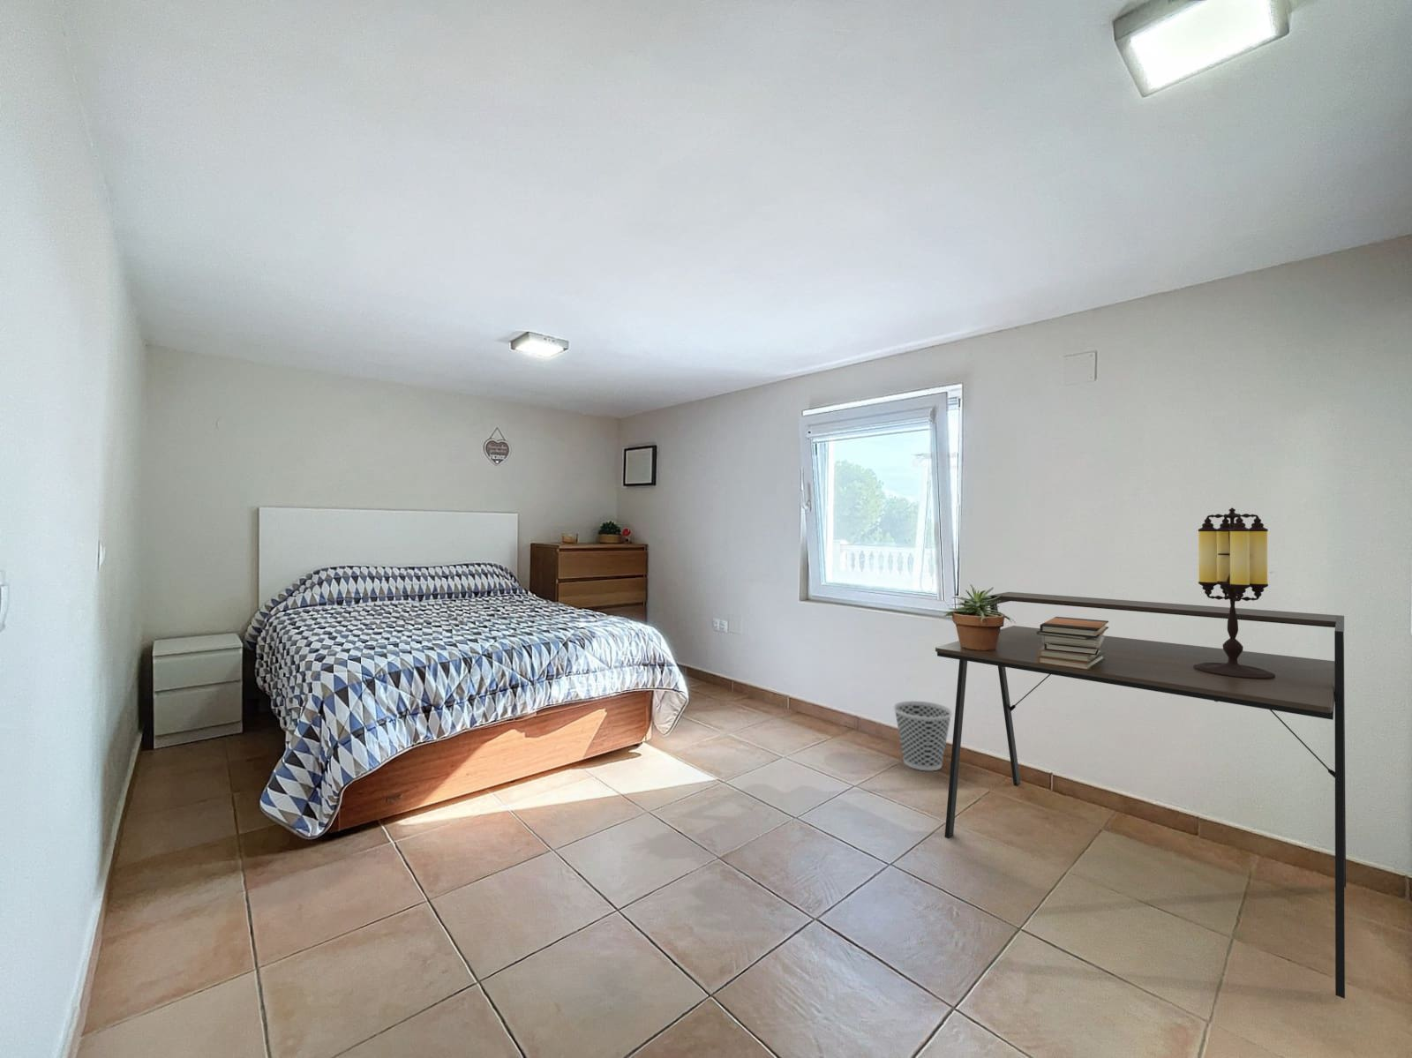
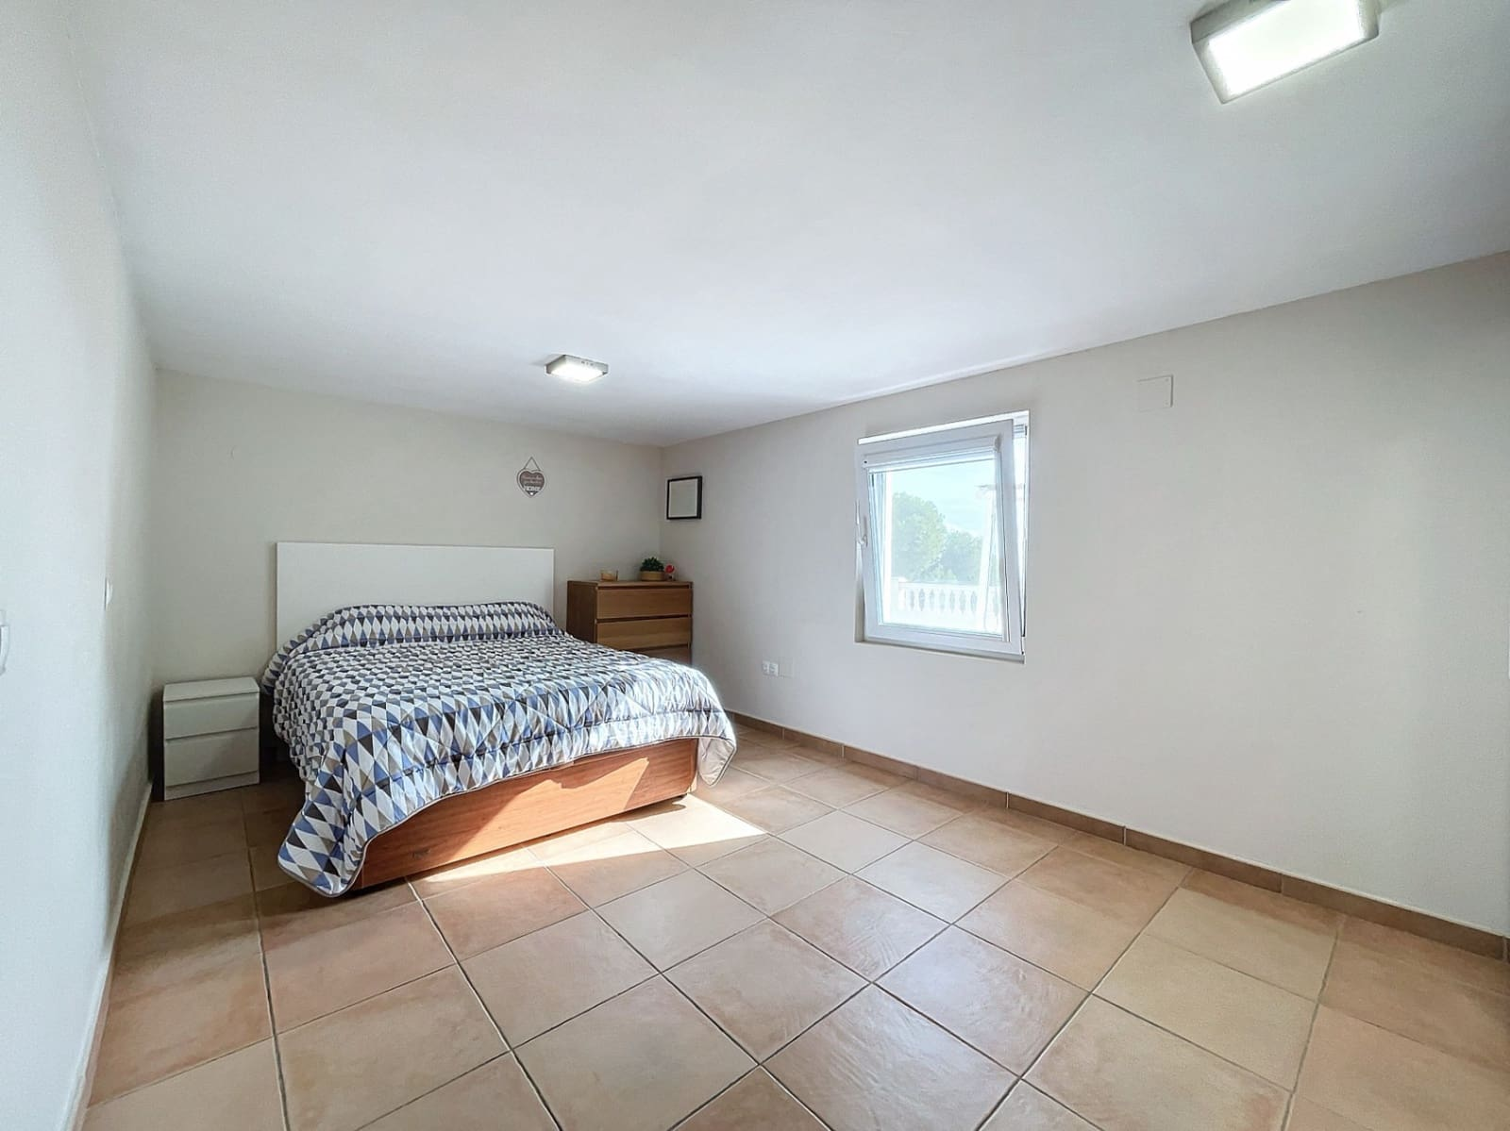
- book stack (1073, 640)
- potted plant (980, 616)
- table lamp (1232, 589)
- desk (1134, 688)
- wastebasket (922, 736)
